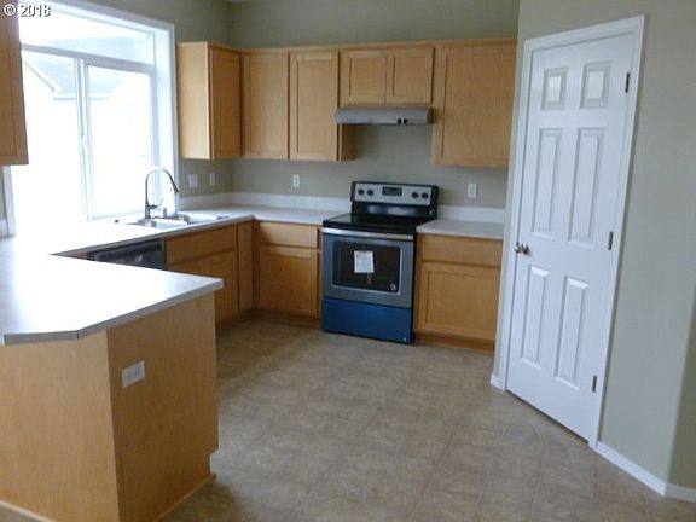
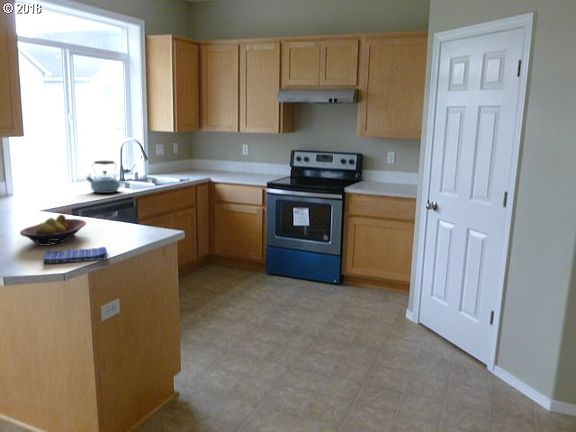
+ fruit bowl (54, 227)
+ dish towel (76, 253)
+ kettle (101, 176)
